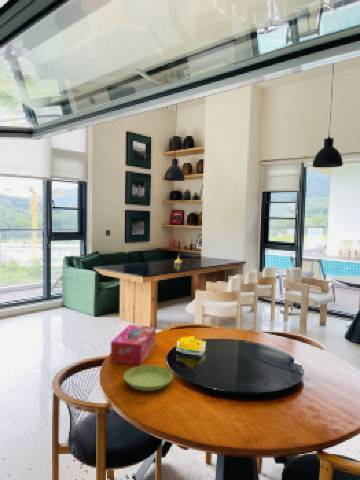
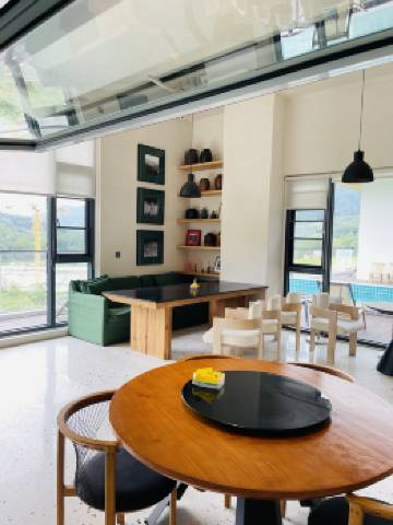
- saucer (148, 378)
- tissue box (134, 343)
